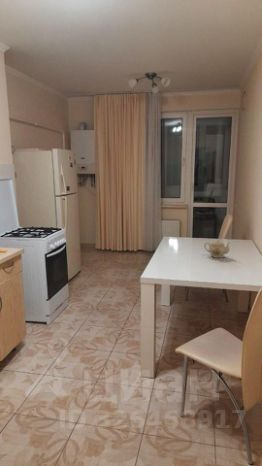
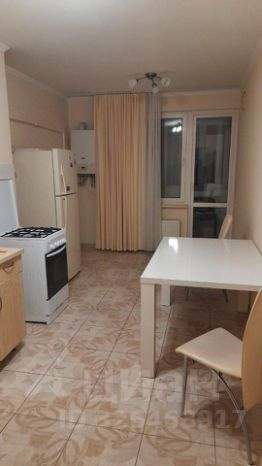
- teapot (216, 248)
